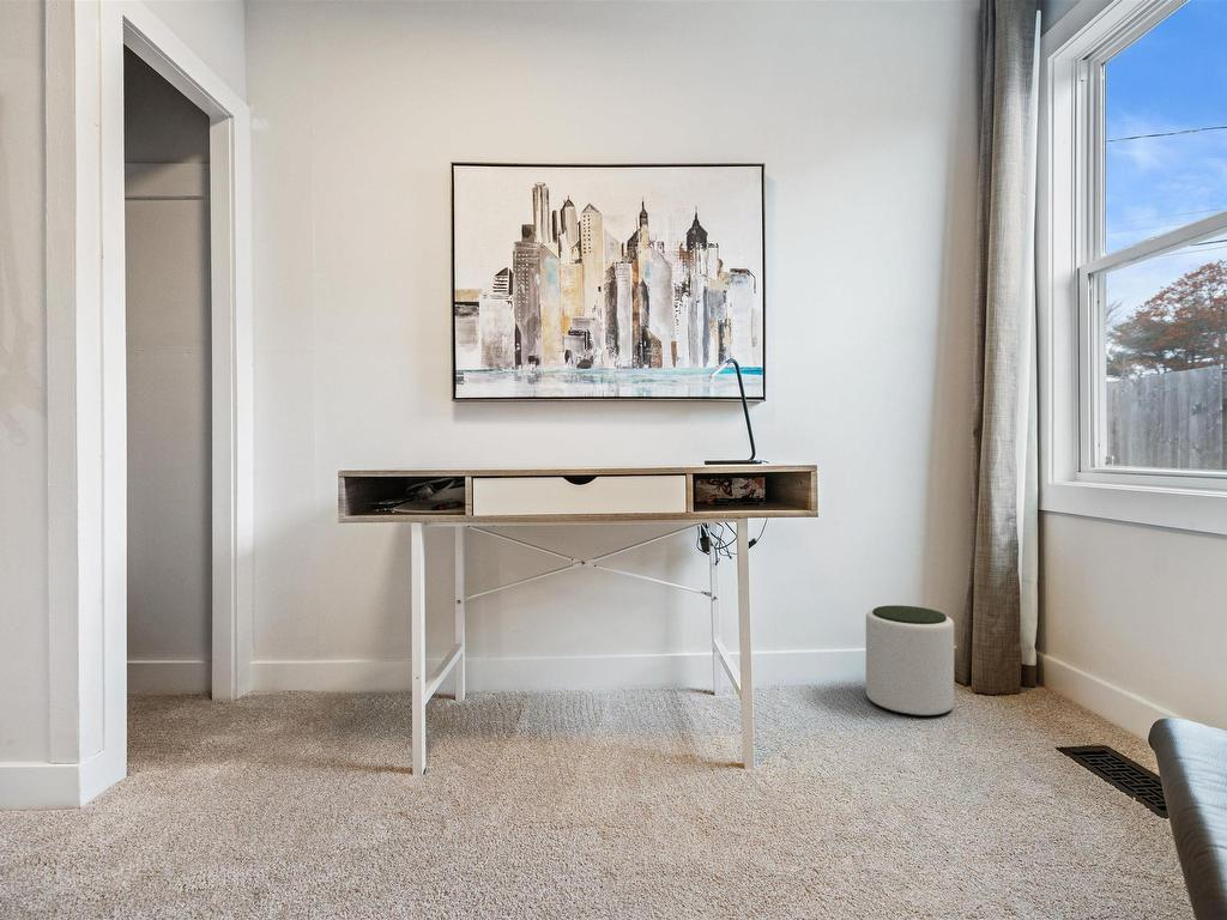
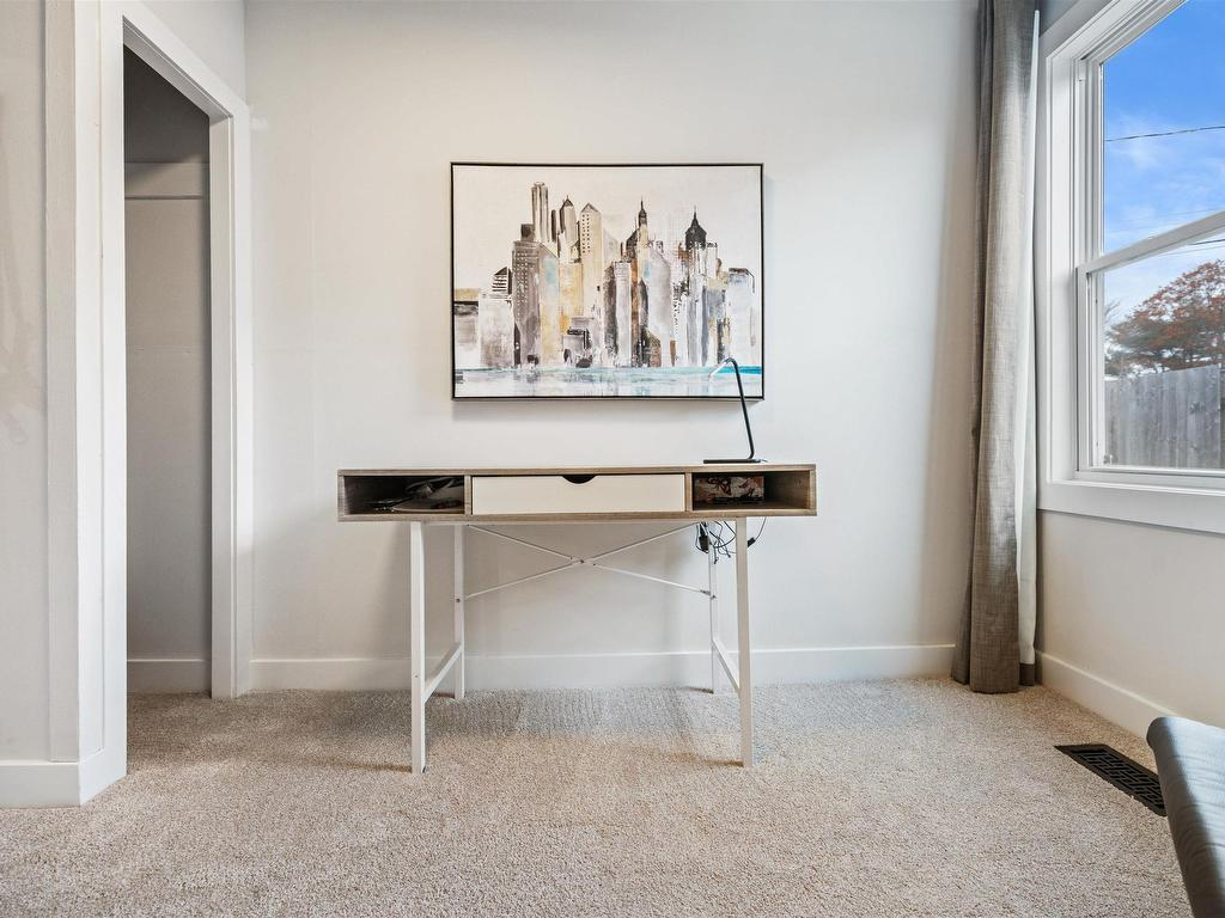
- plant pot (908, 658)
